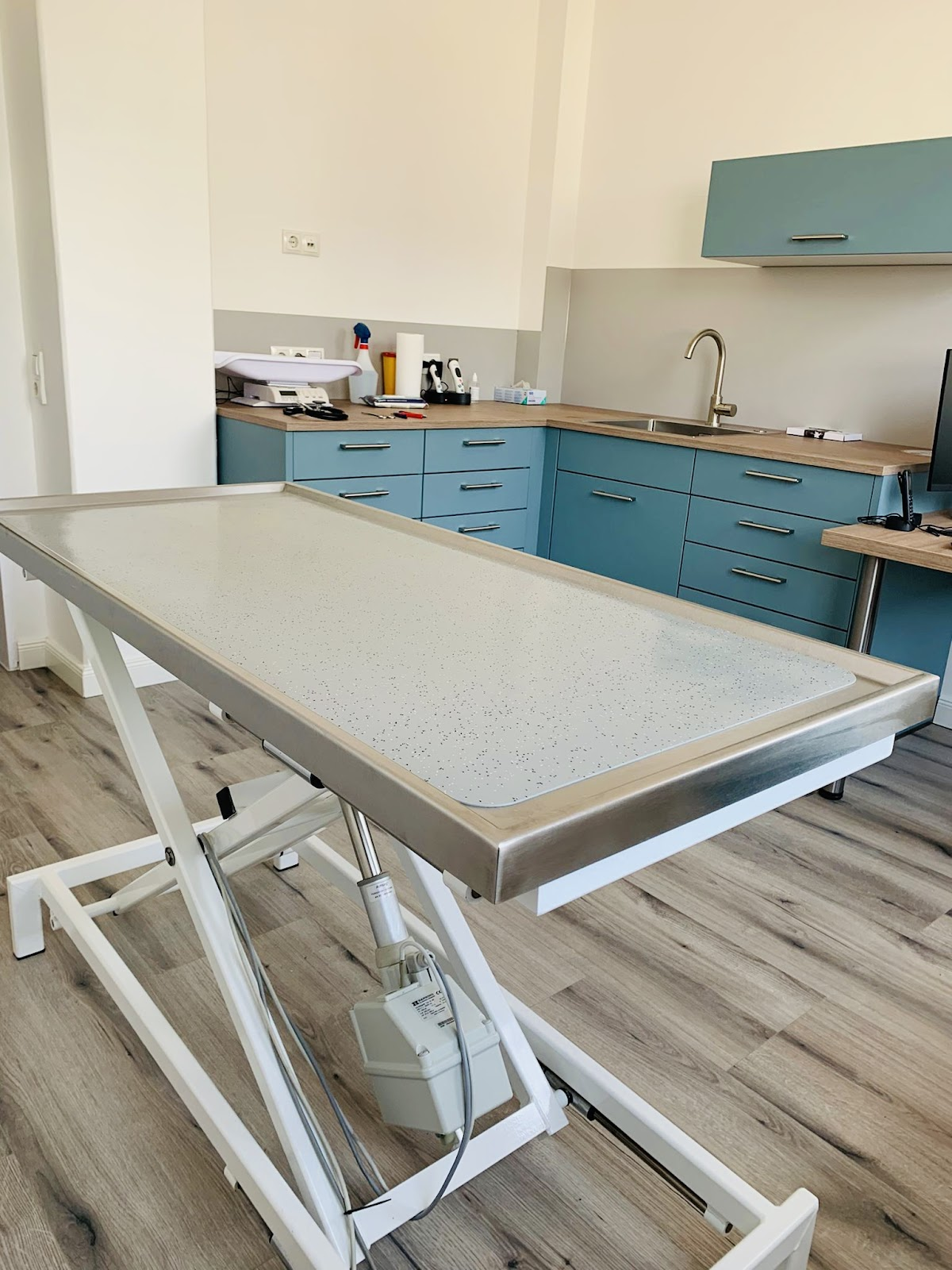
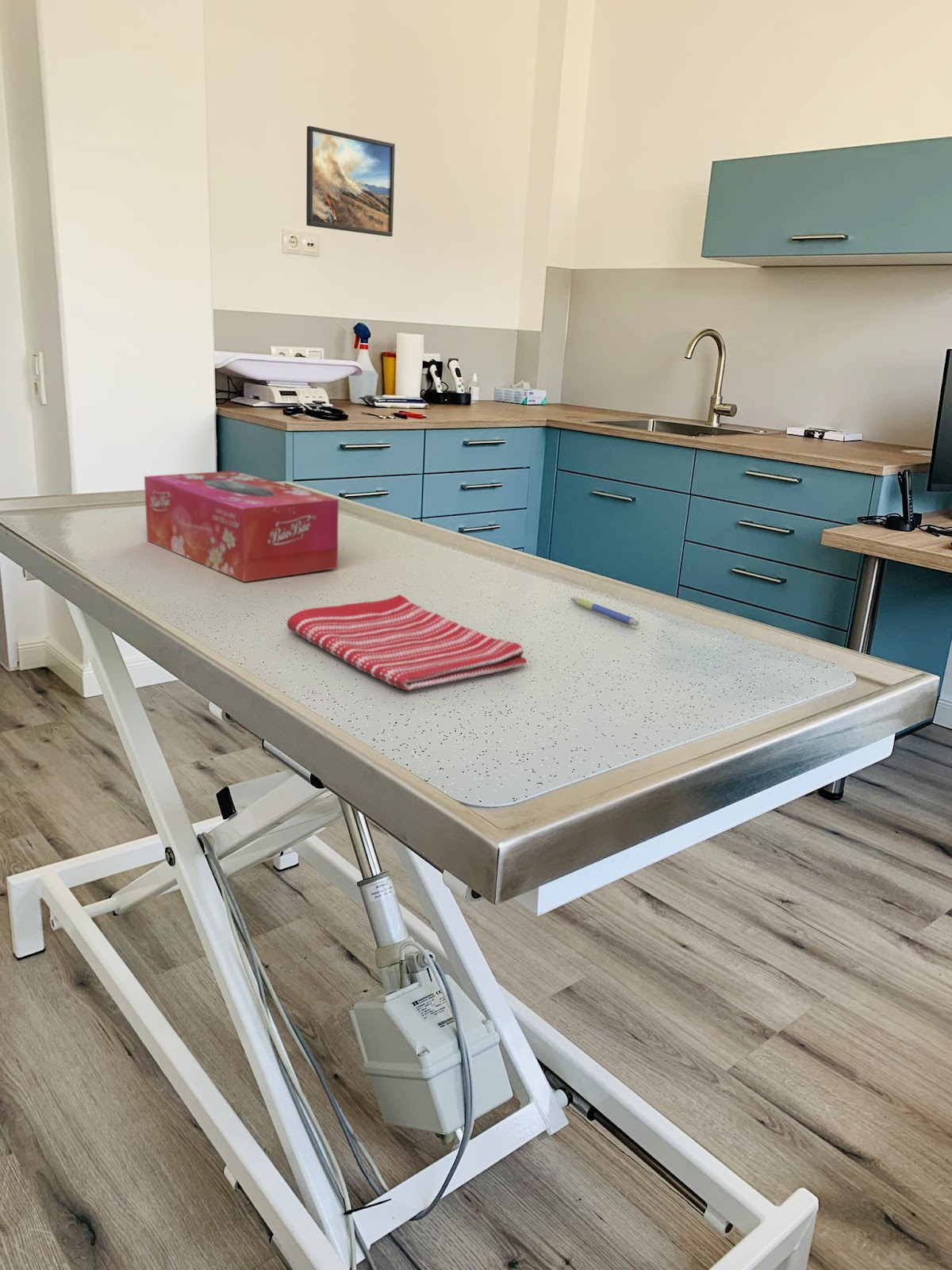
+ pen (602, 610)
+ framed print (351, 183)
+ dish towel (402, 637)
+ tissue box (238, 521)
